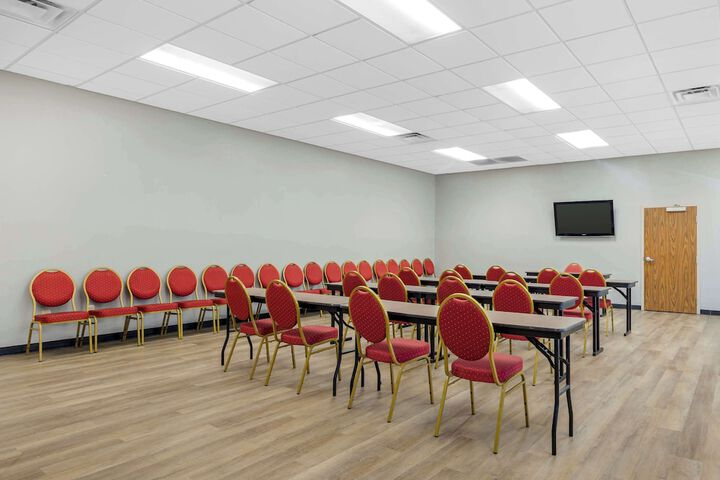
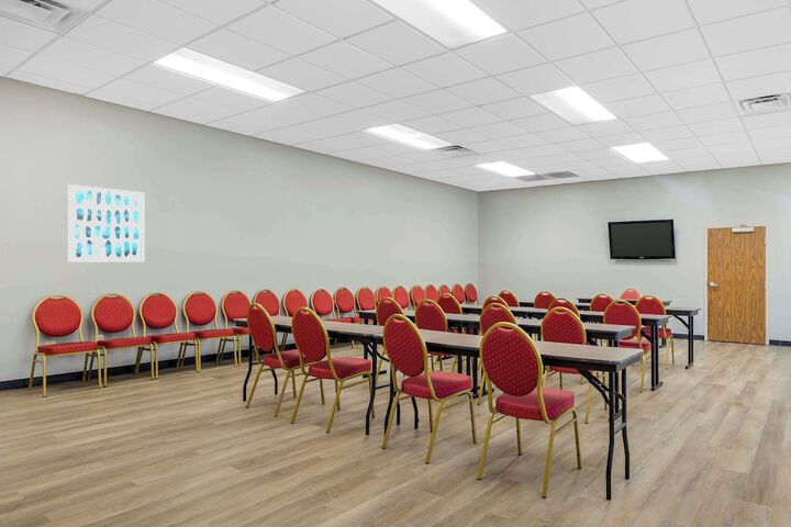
+ wall art (108, 225)
